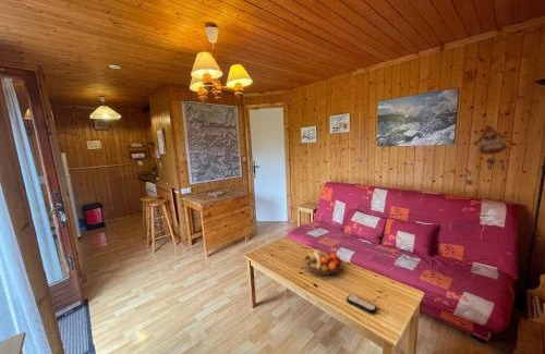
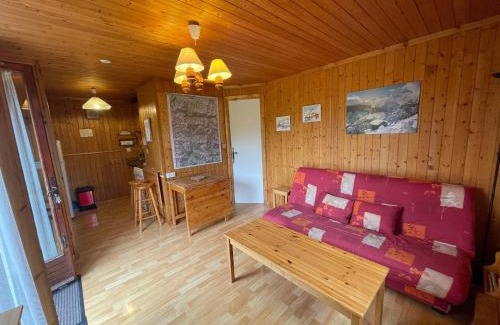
- fruit bowl (323, 259)
- remote control (361, 303)
- cuckoo clock (489, 147)
